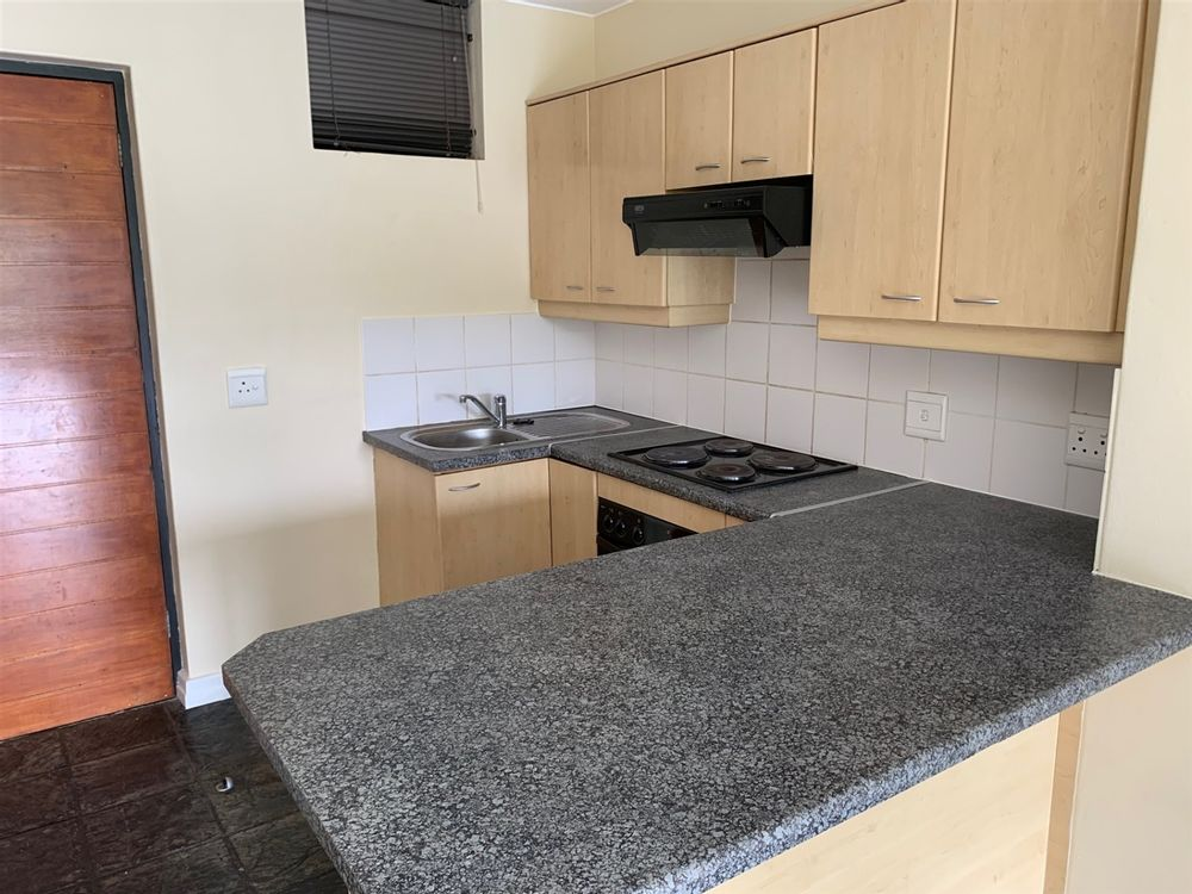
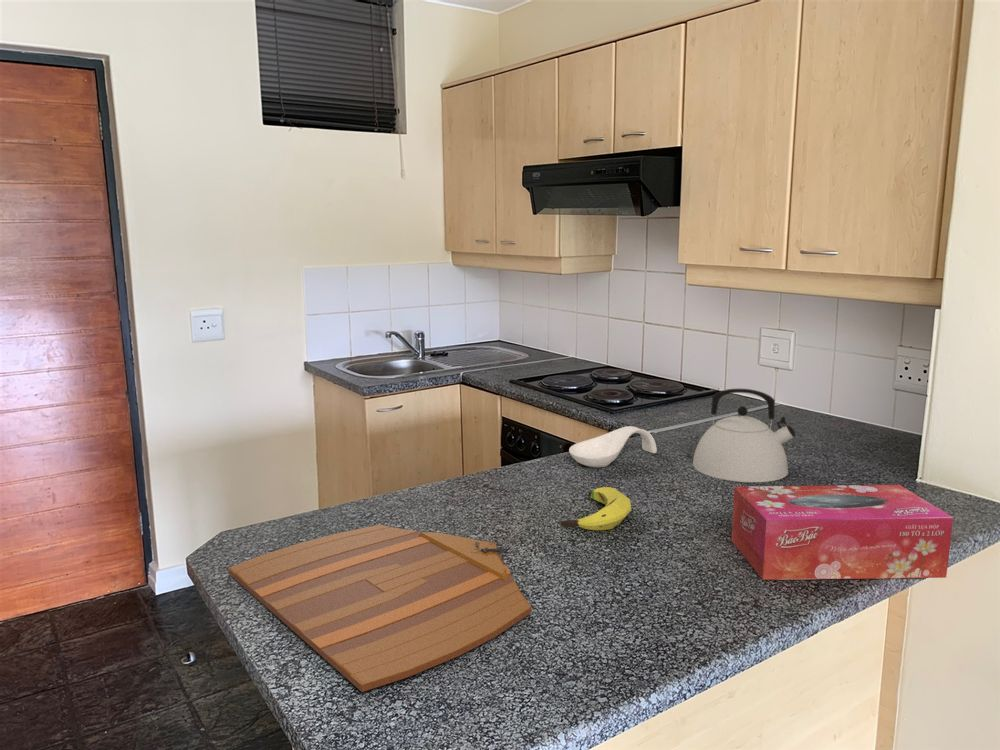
+ spoon rest (613, 445)
+ tissue box (834, 529)
+ cutting board (401, 574)
+ kettle (743, 429)
+ banana (595, 499)
